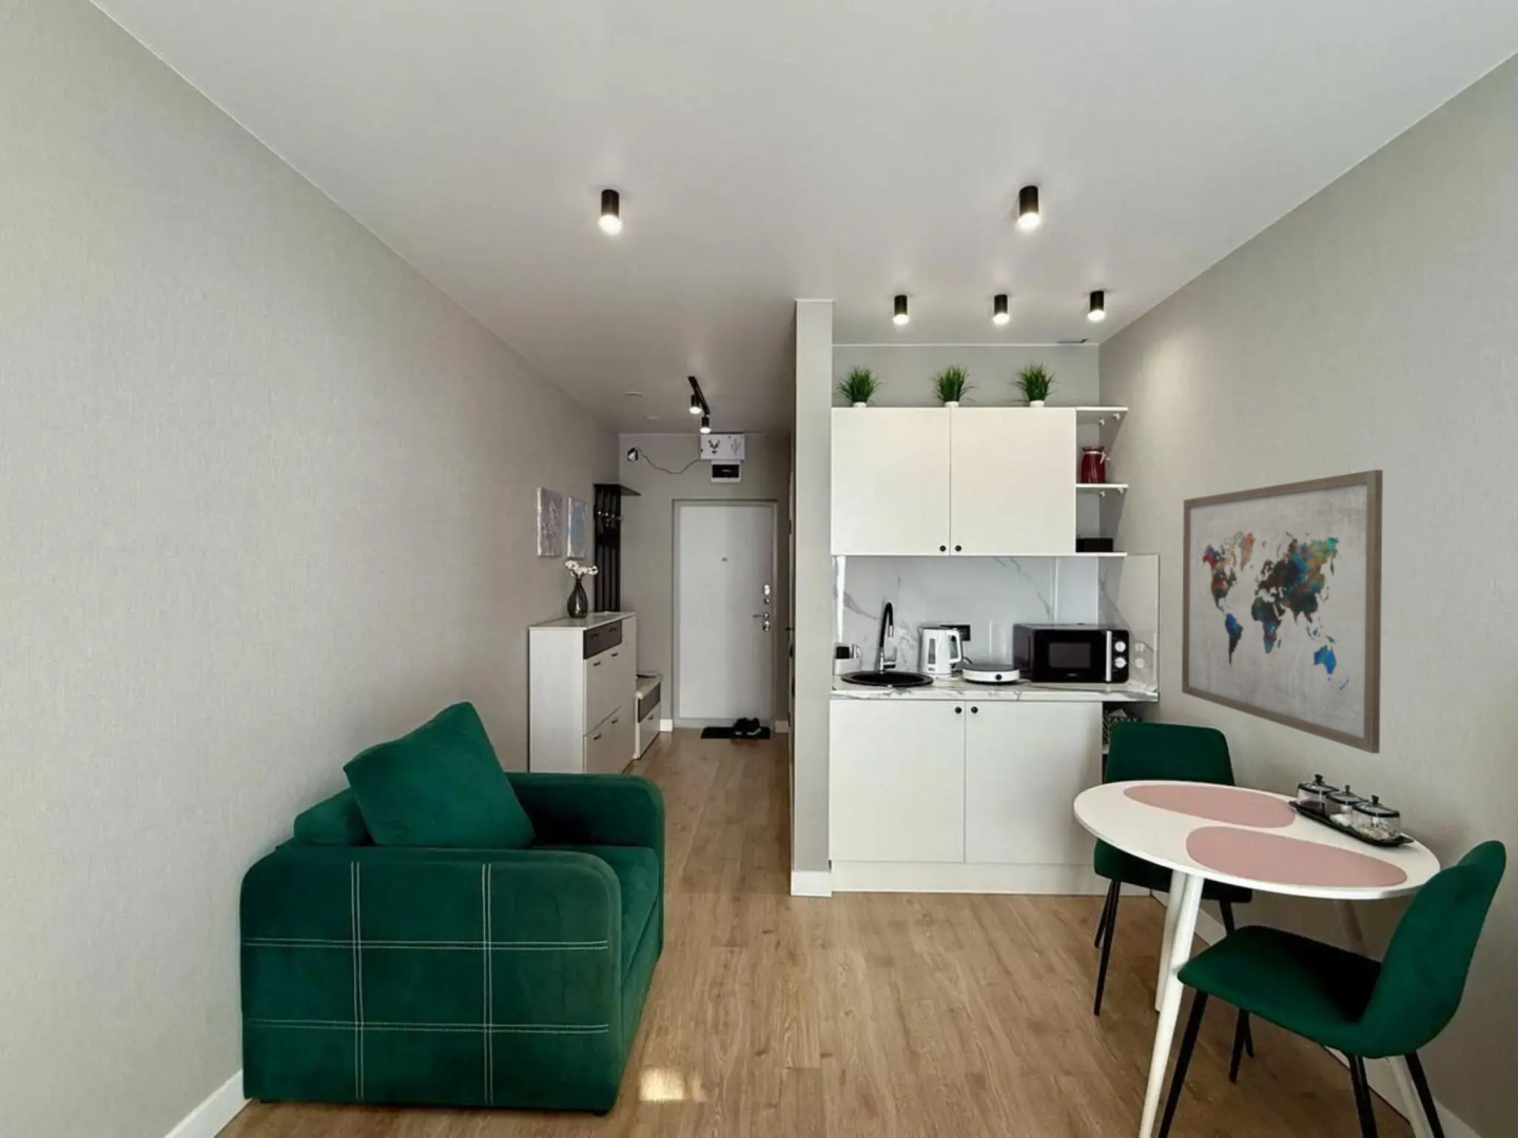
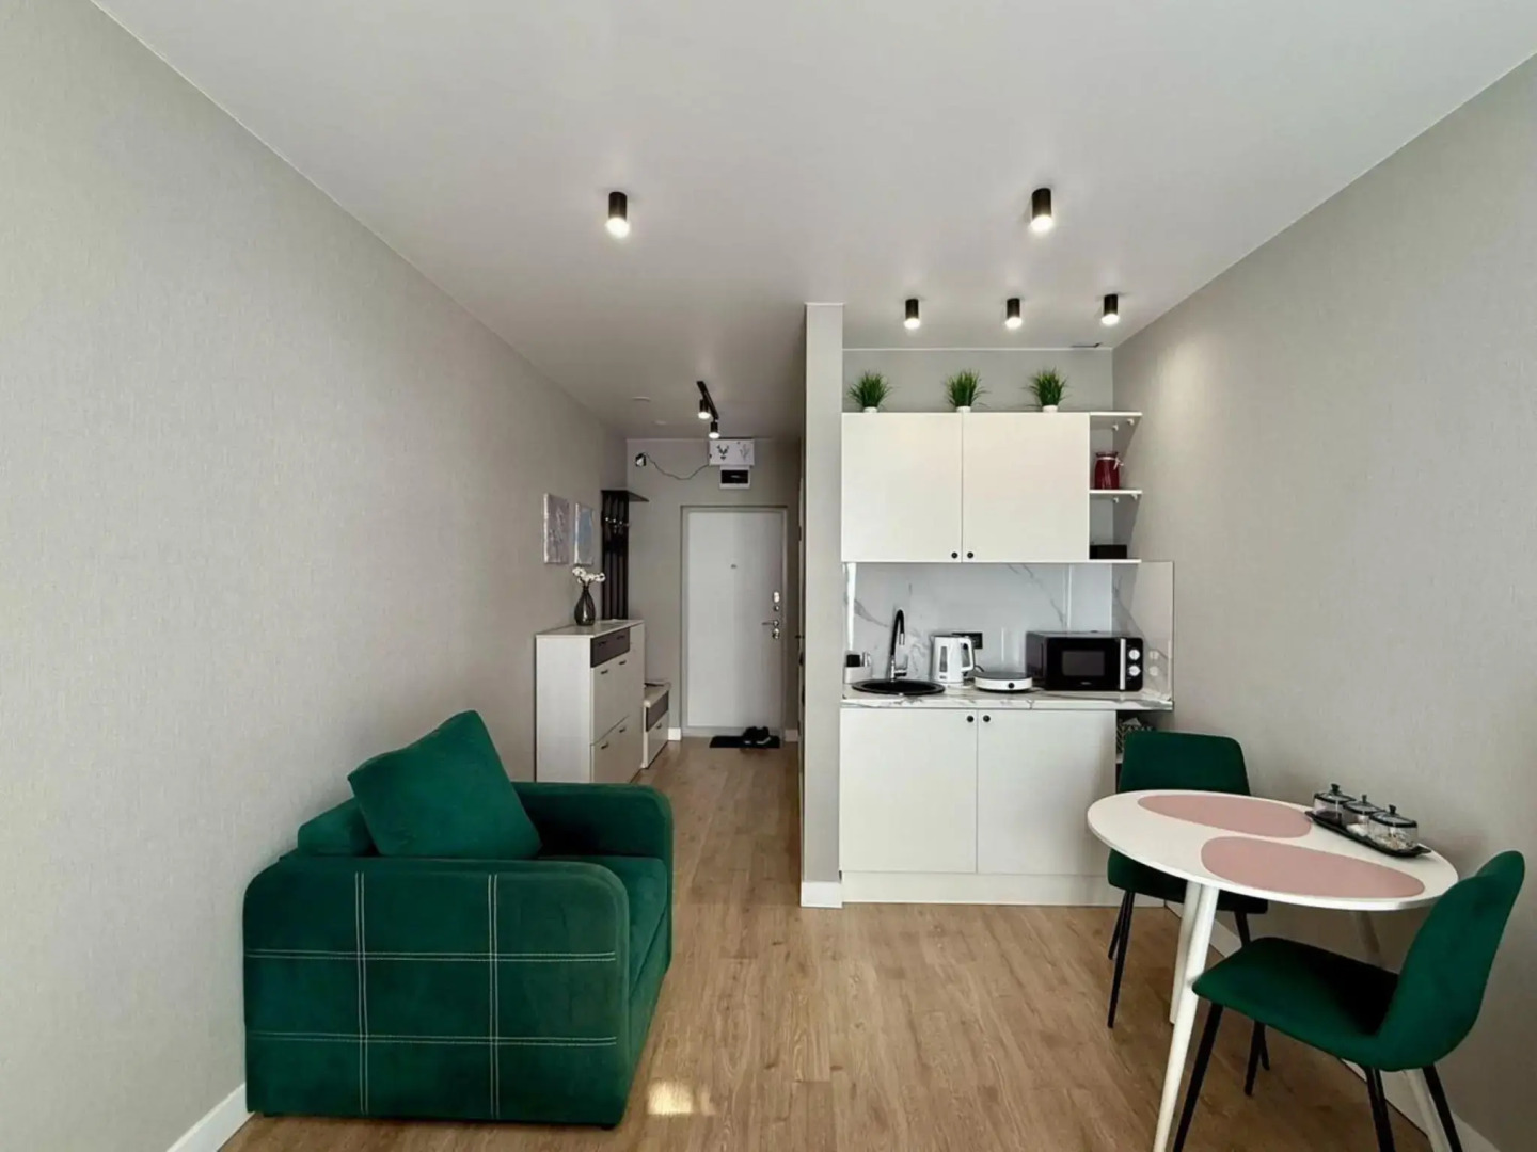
- wall art (1263, 601)
